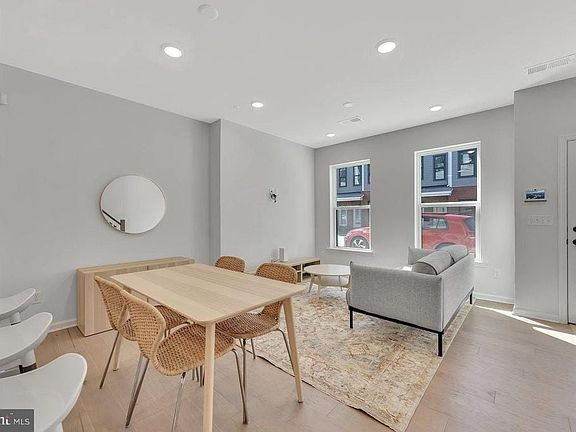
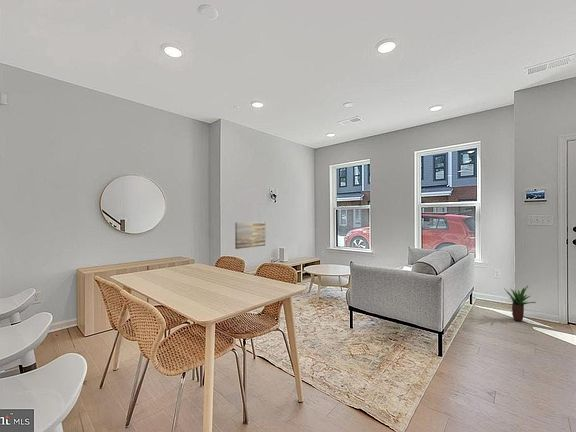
+ wall art (251, 234)
+ potted plant (520, 302)
